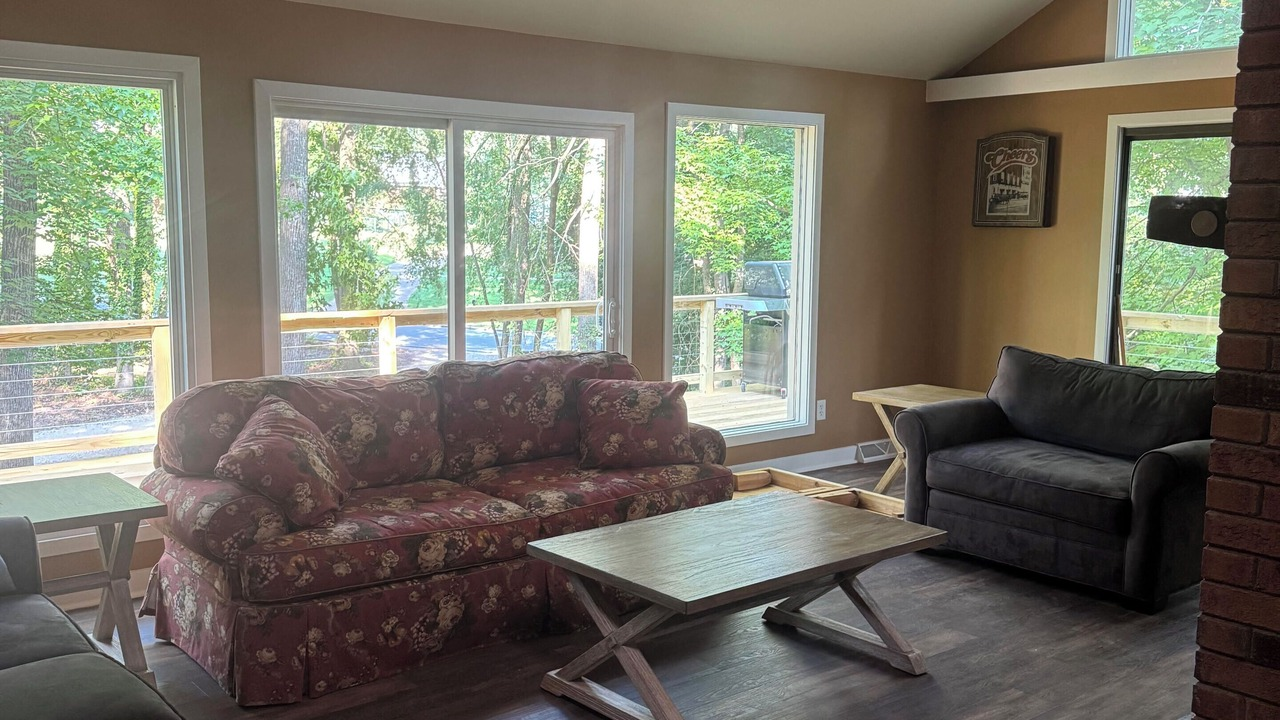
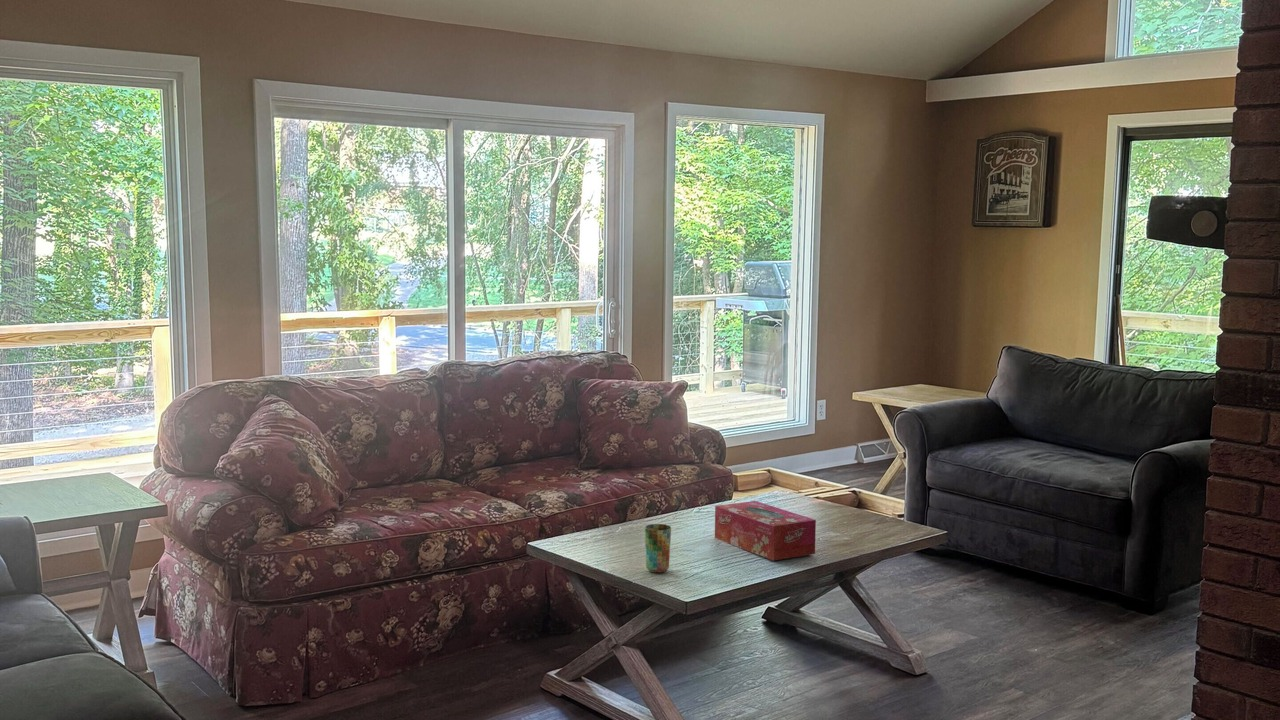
+ tissue box (763, 529)
+ cup (657, 548)
